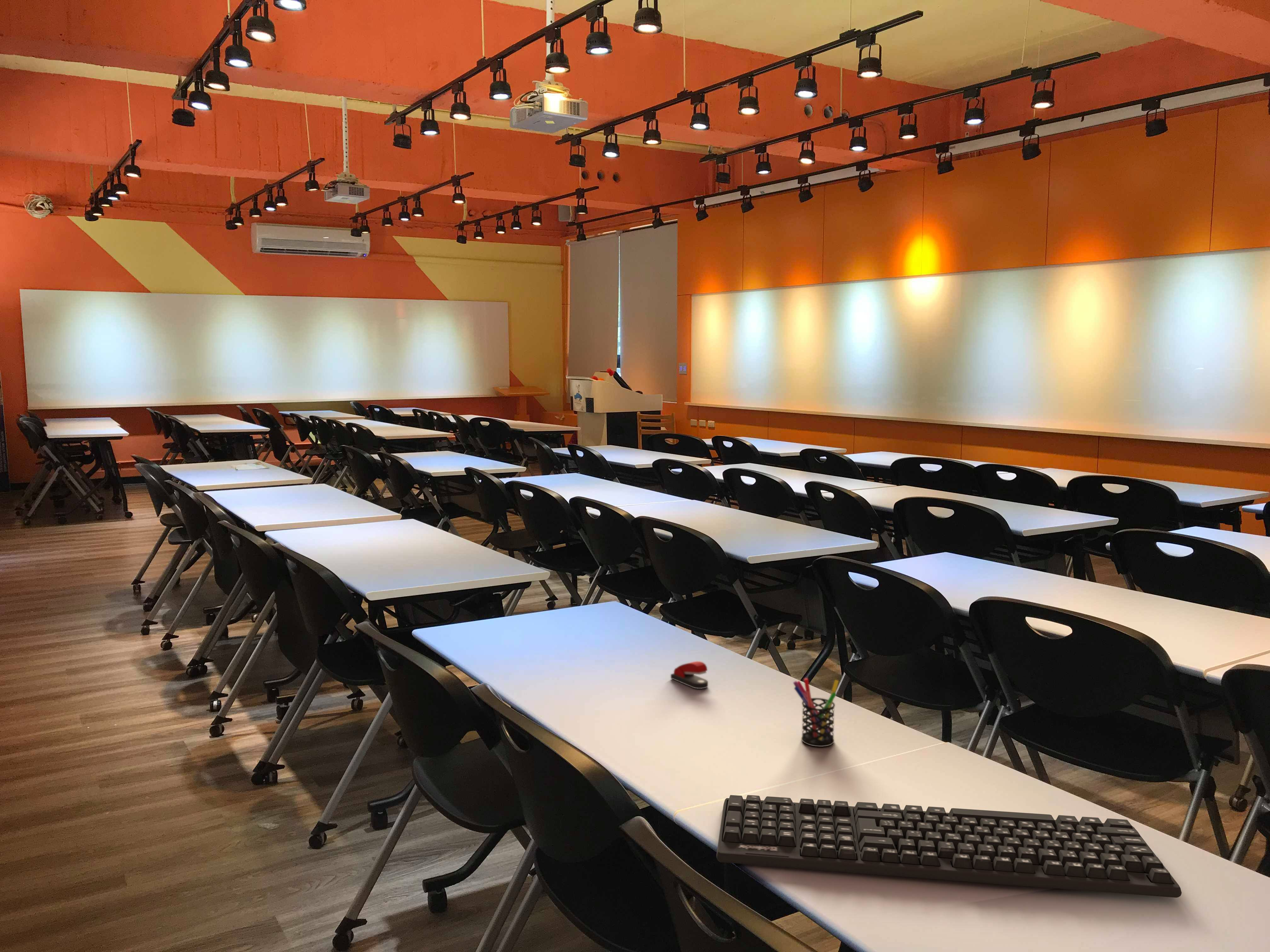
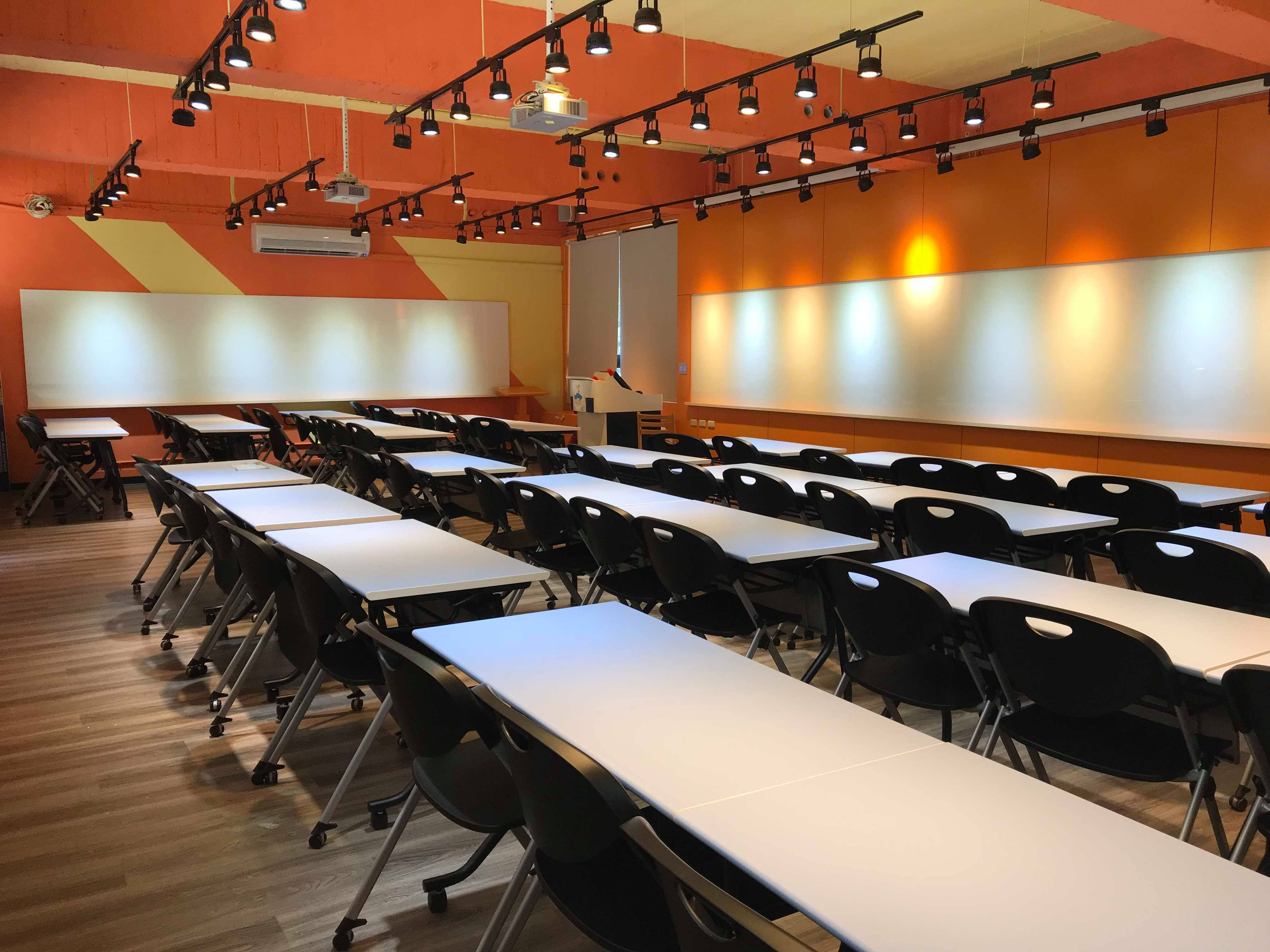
- keyboard (931, 840)
- pen holder (819, 710)
- stapler (691, 671)
